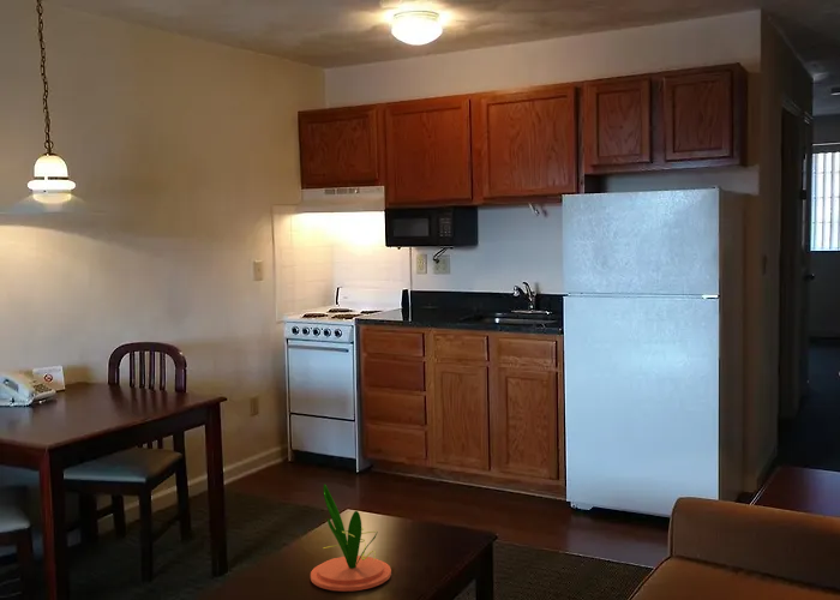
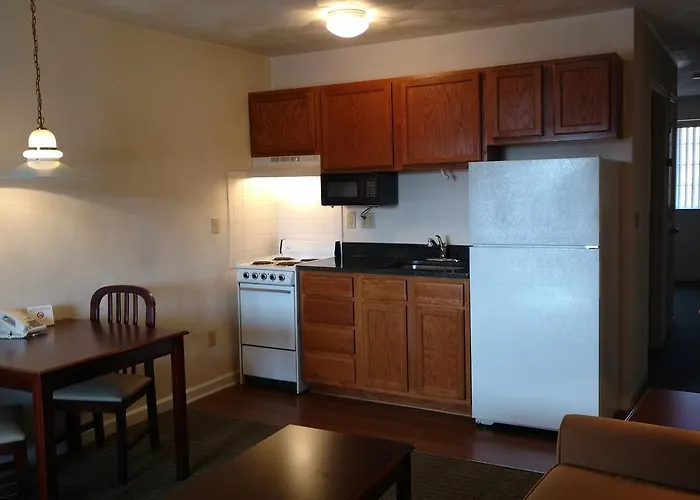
- plant (350, 532)
